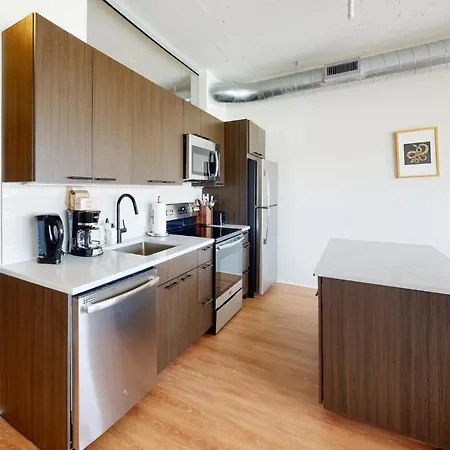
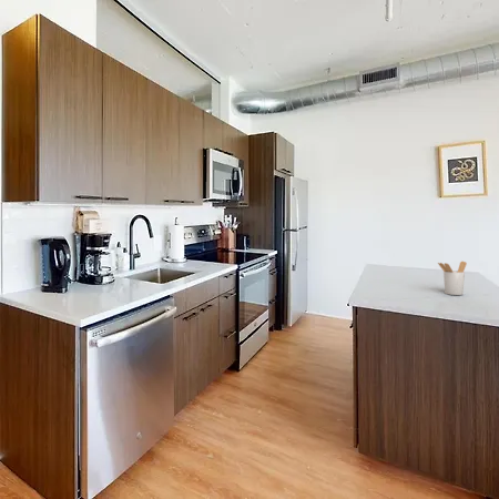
+ utensil holder (450, 277)
